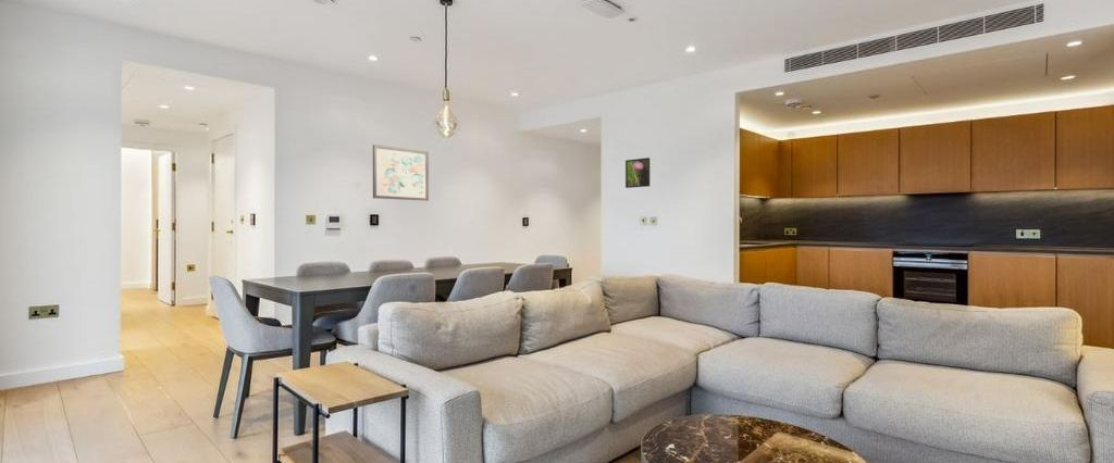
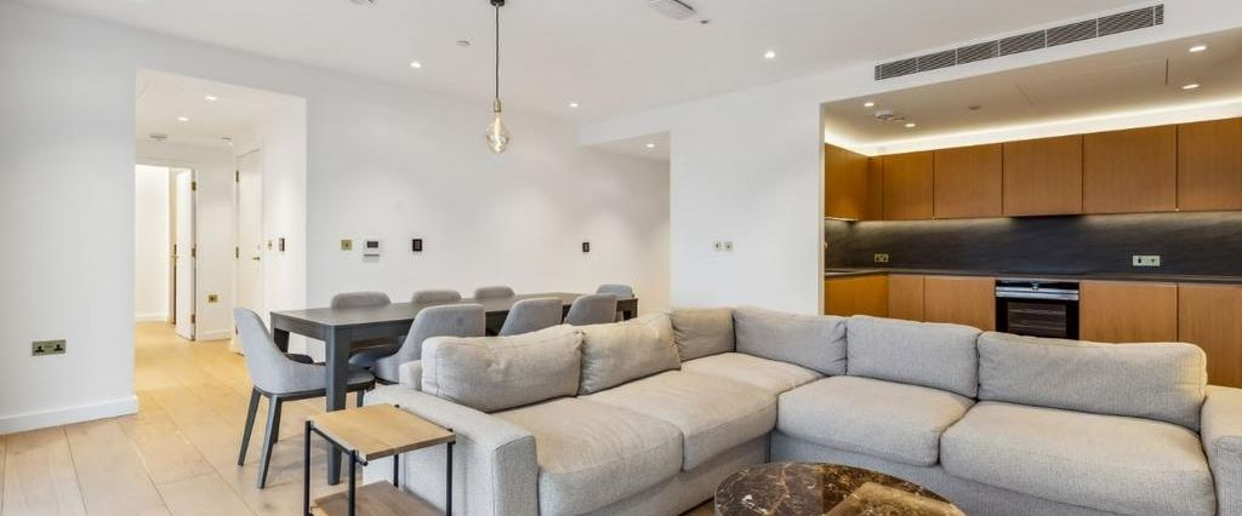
- wall art (401, 174)
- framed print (638, 173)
